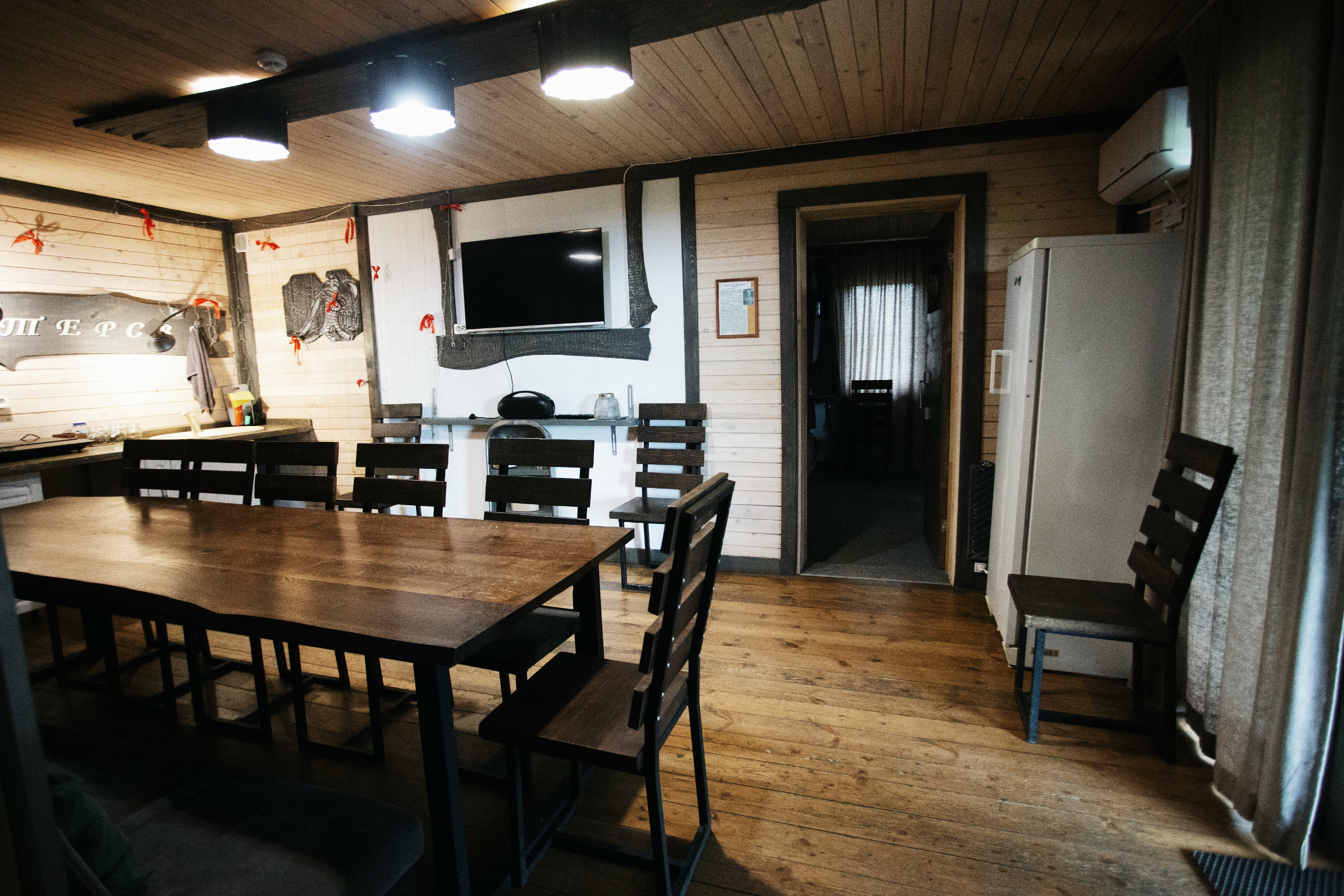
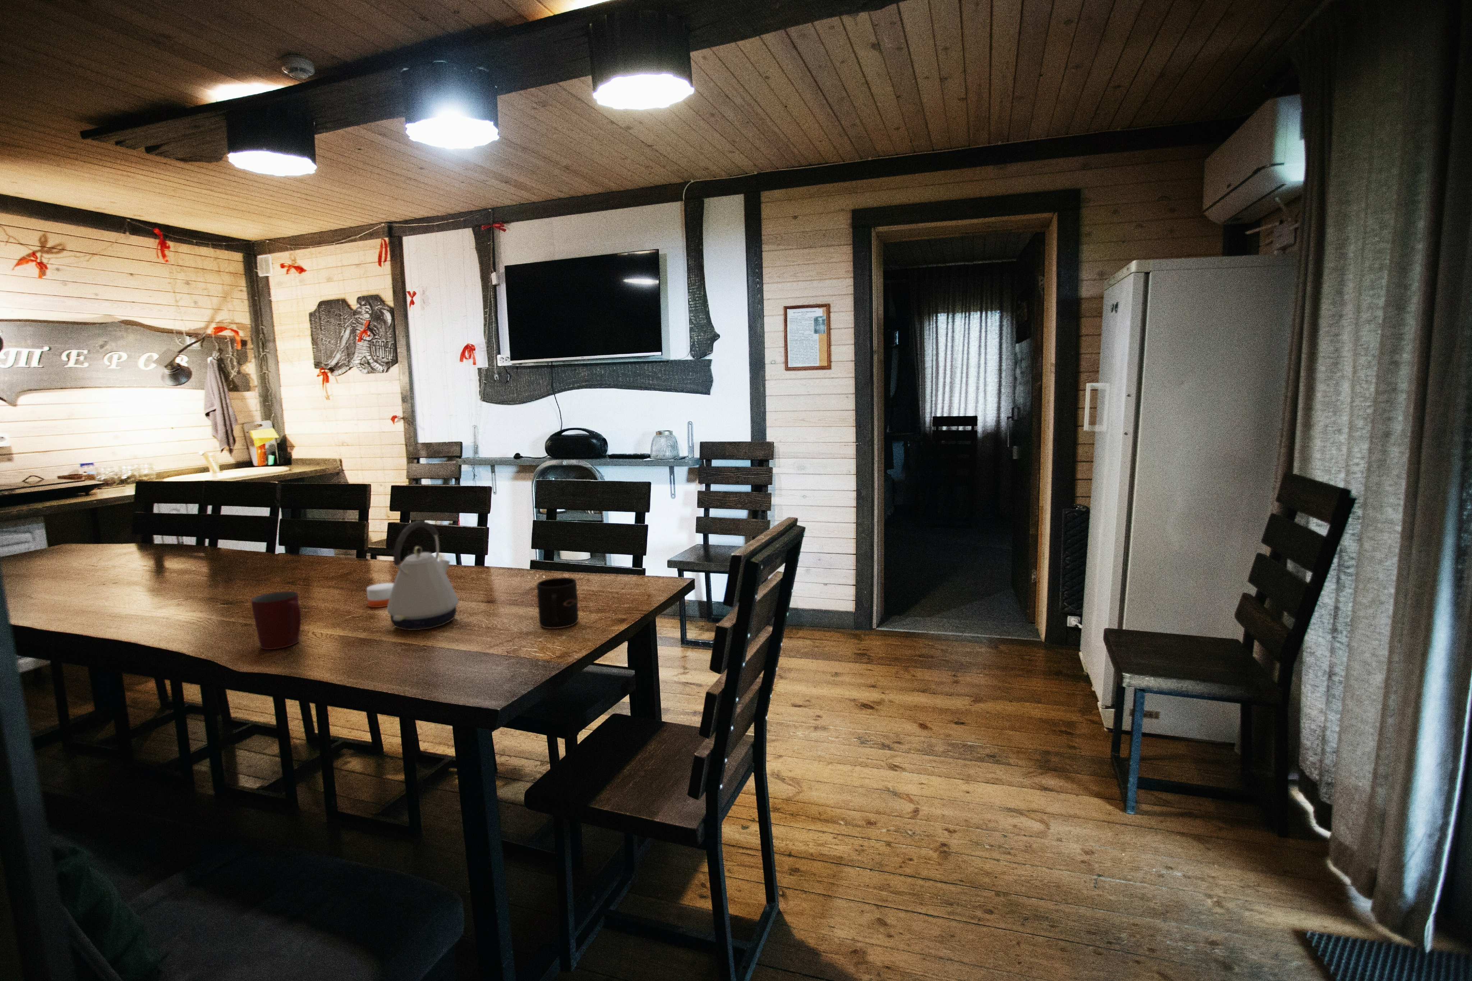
+ mug (281, 621)
+ kettle (422, 572)
+ candle (381, 585)
+ mug (555, 604)
